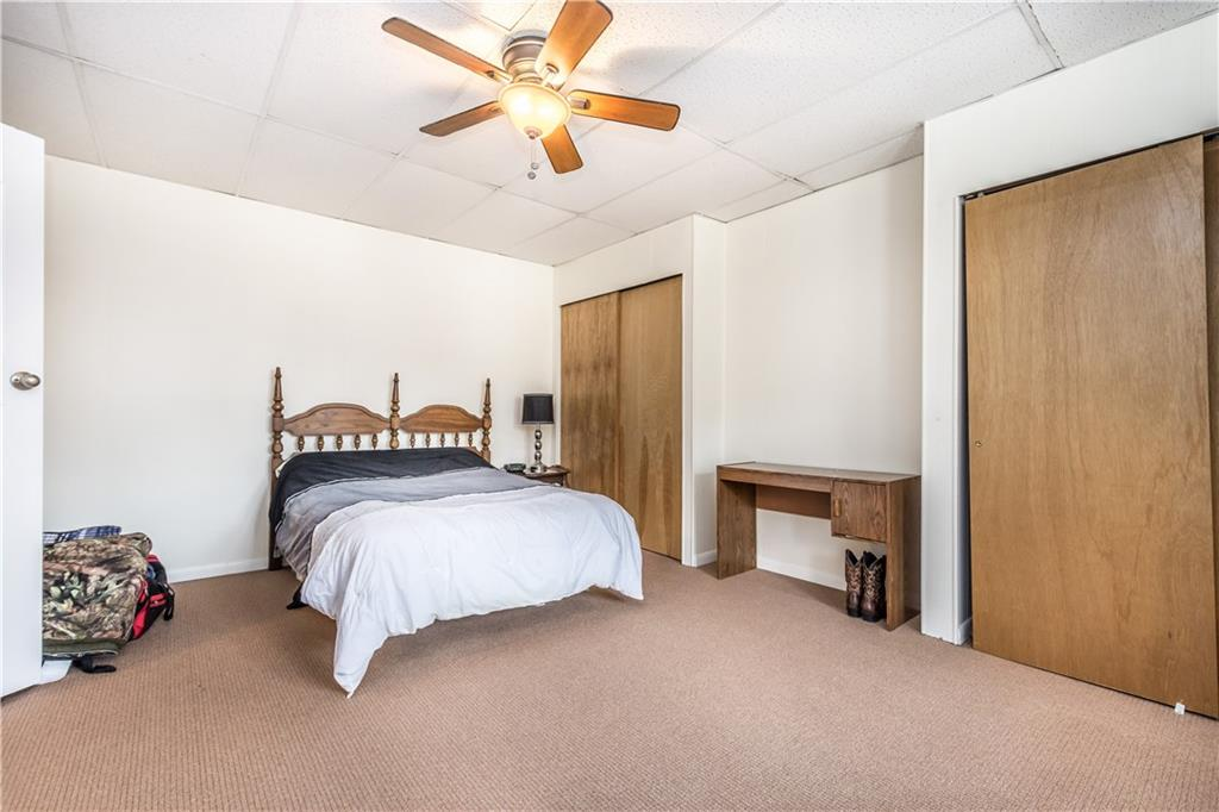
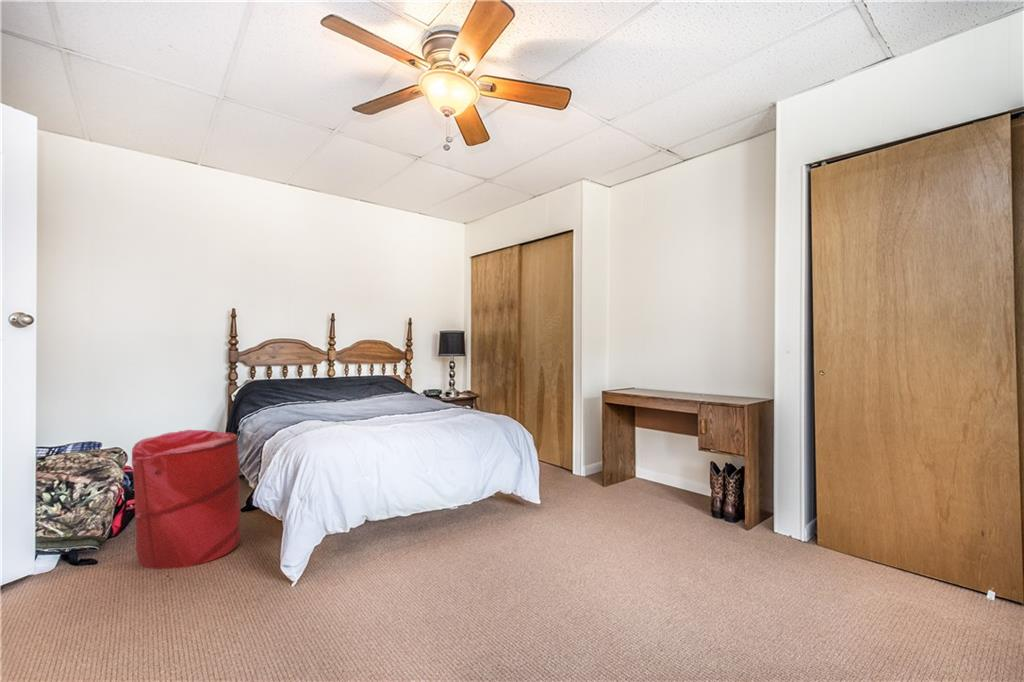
+ laundry hamper (188, 493)
